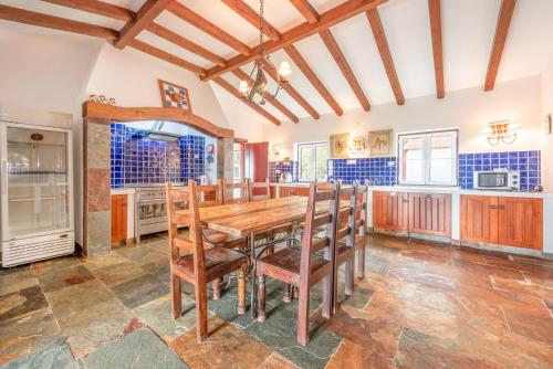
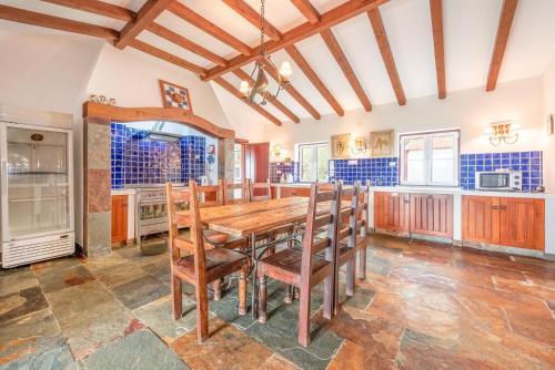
+ basket (154, 244)
